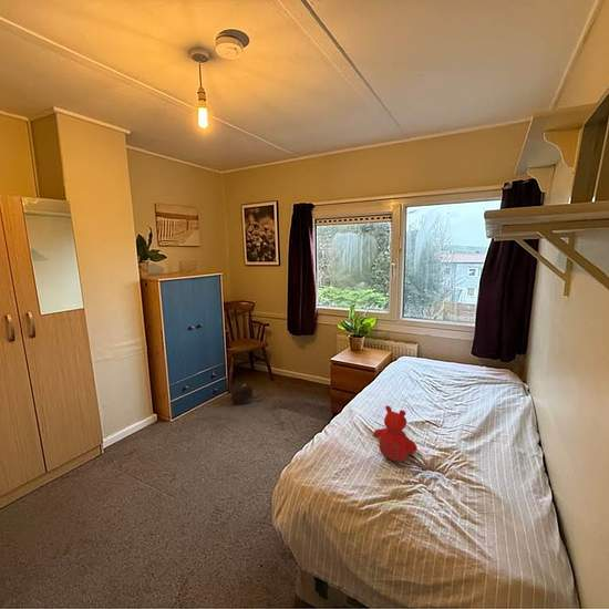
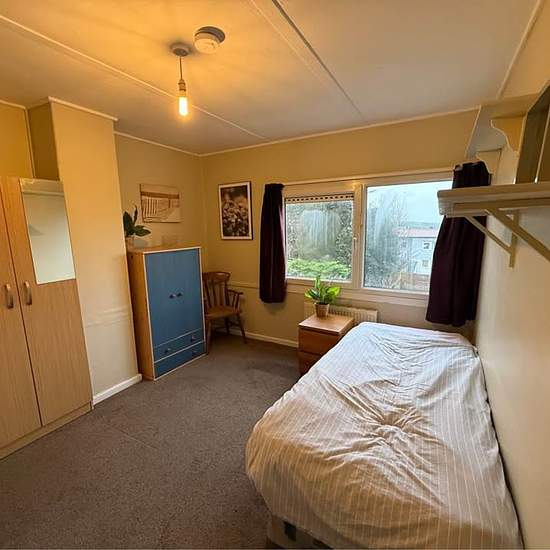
- satchel (248, 392)
- stuffed bear (398, 430)
